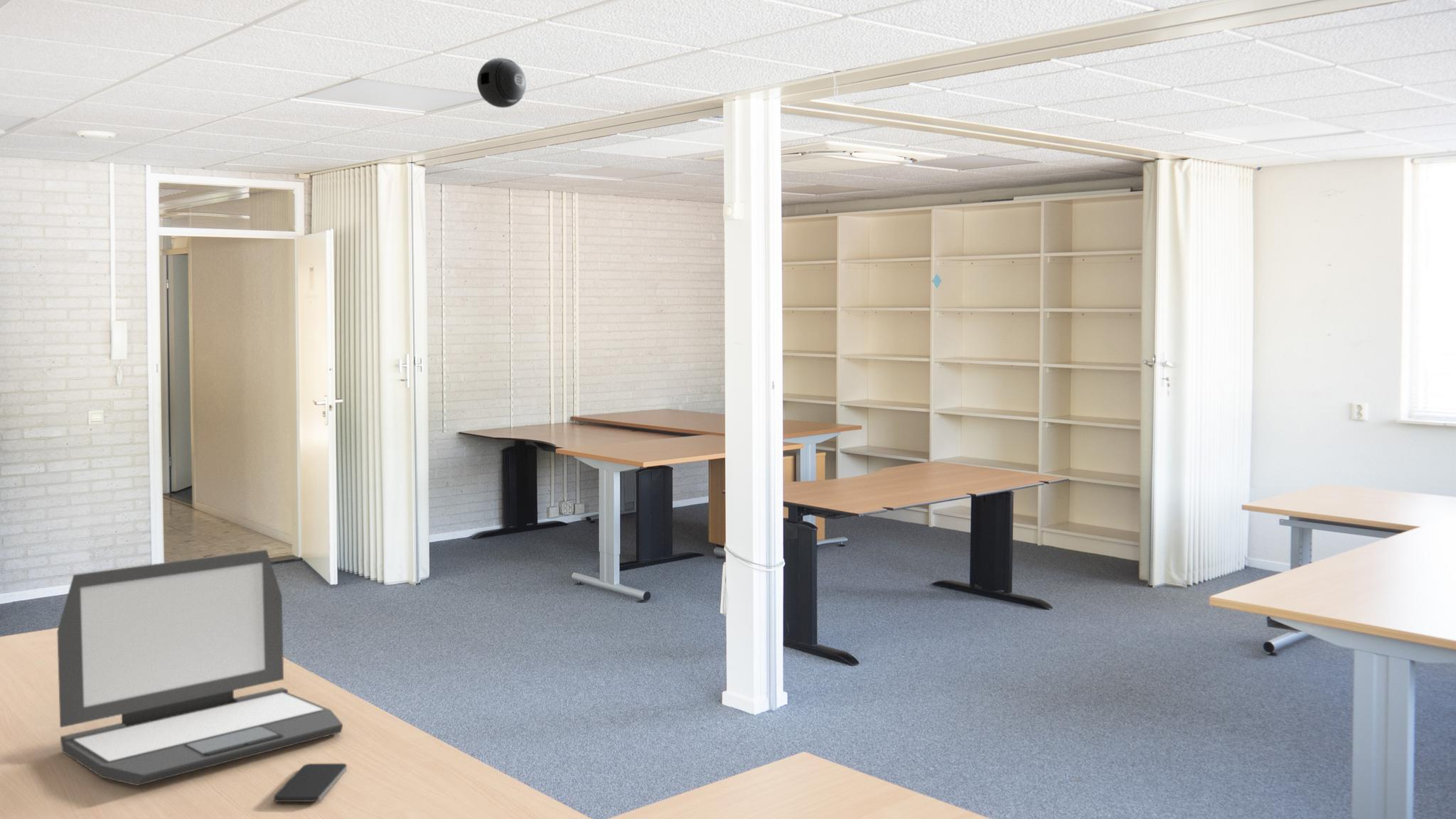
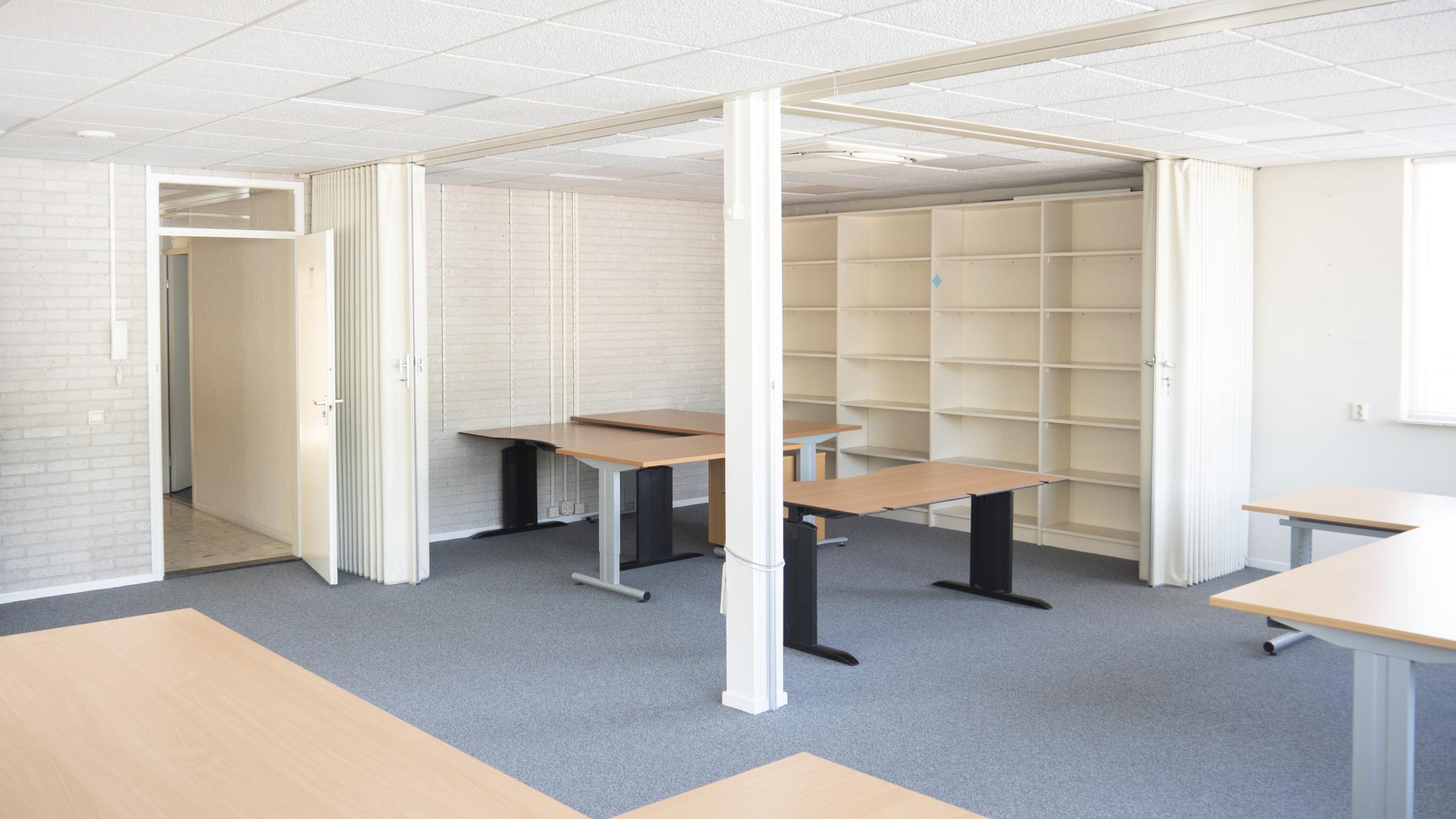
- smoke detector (501, 82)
- laptop (210, 655)
- smartphone (311, 781)
